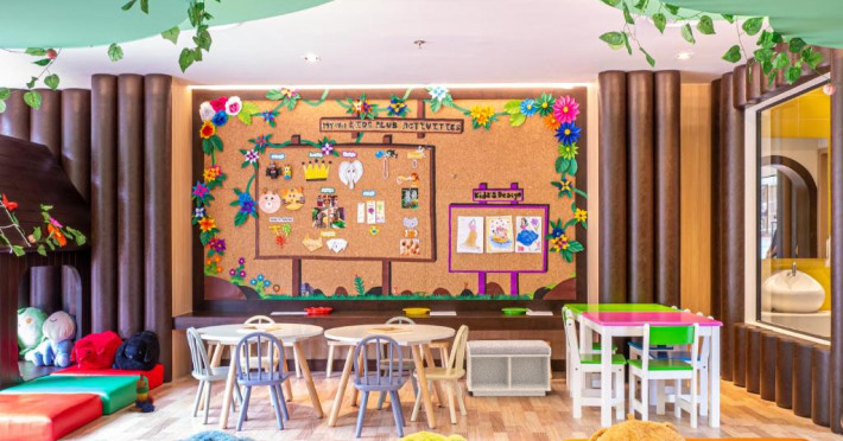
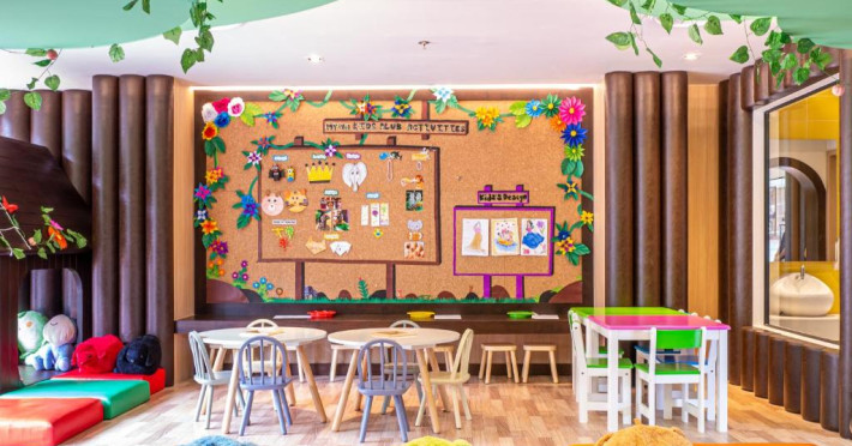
- bench (507, 366)
- stacking toy (145, 390)
